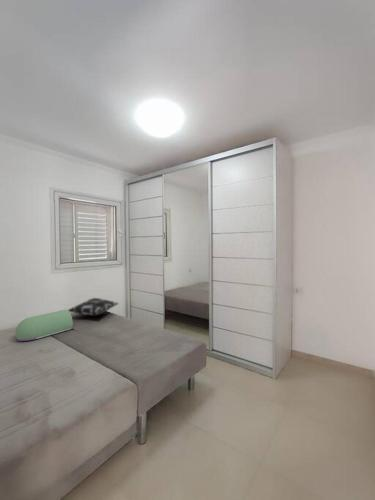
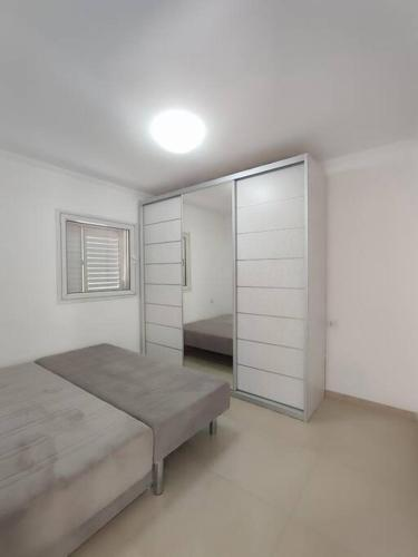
- decorative pillow (94, 306)
- gas cylinder (43, 324)
